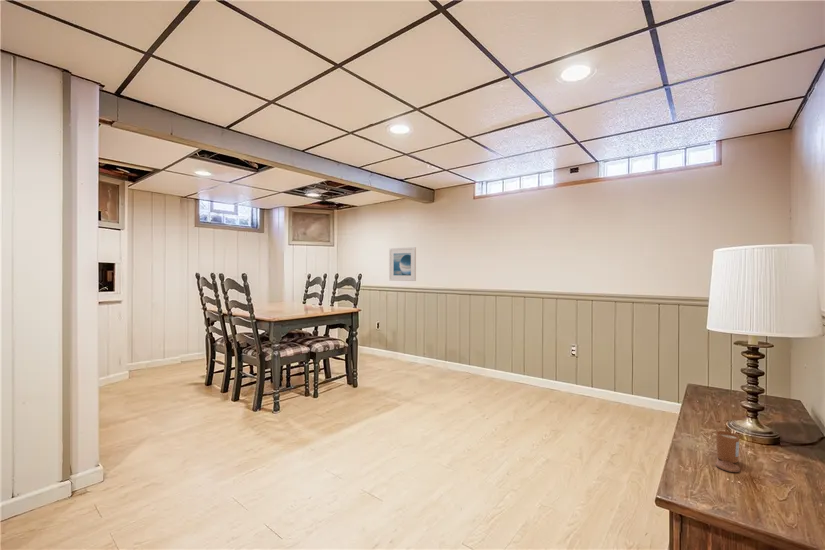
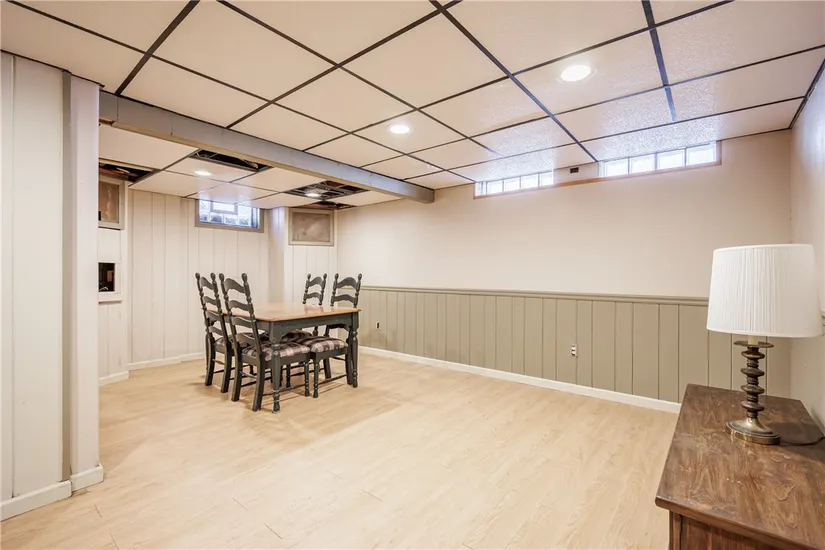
- candle (727, 450)
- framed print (402, 264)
